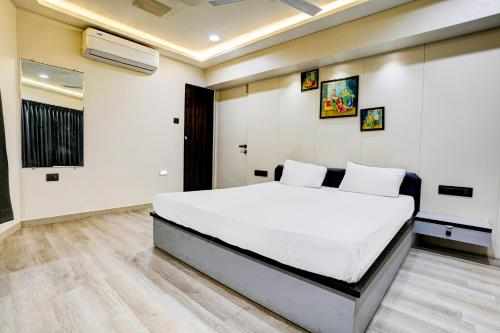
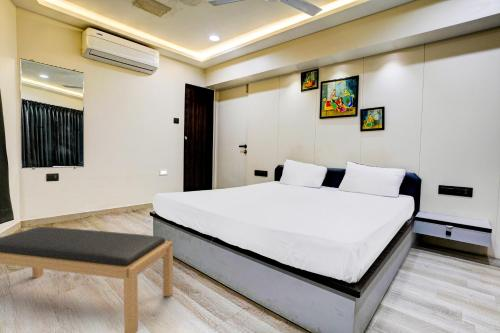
+ bench (75, 269)
